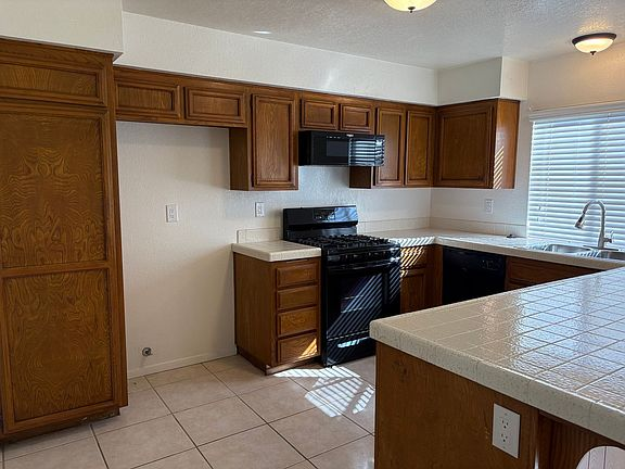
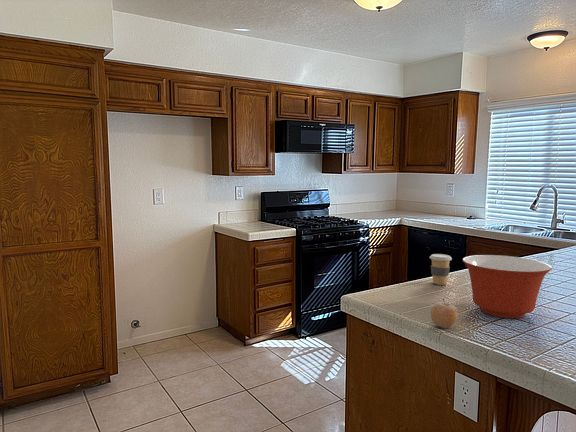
+ mixing bowl (503, 287)
+ fruit (444, 312)
+ coffee cup (440, 269)
